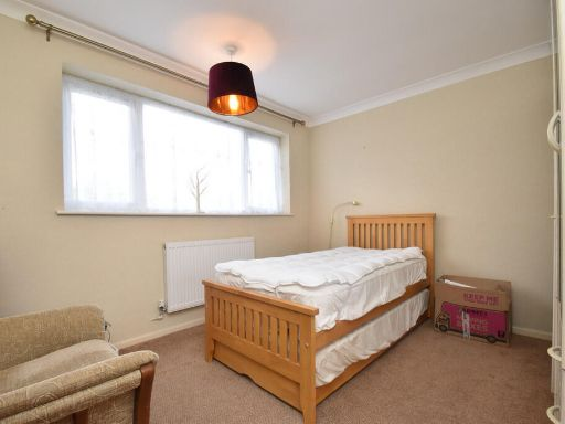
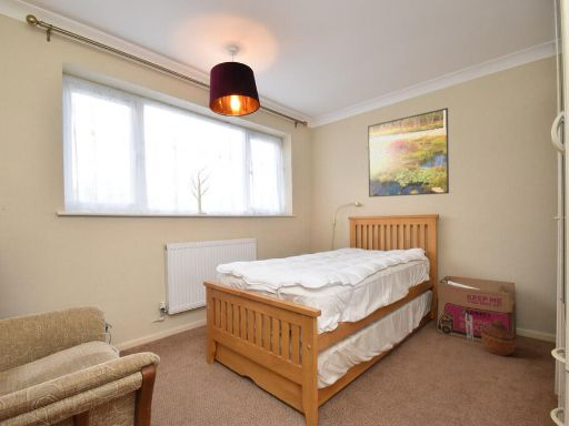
+ woven basket (498, 335)
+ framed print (405, 156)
